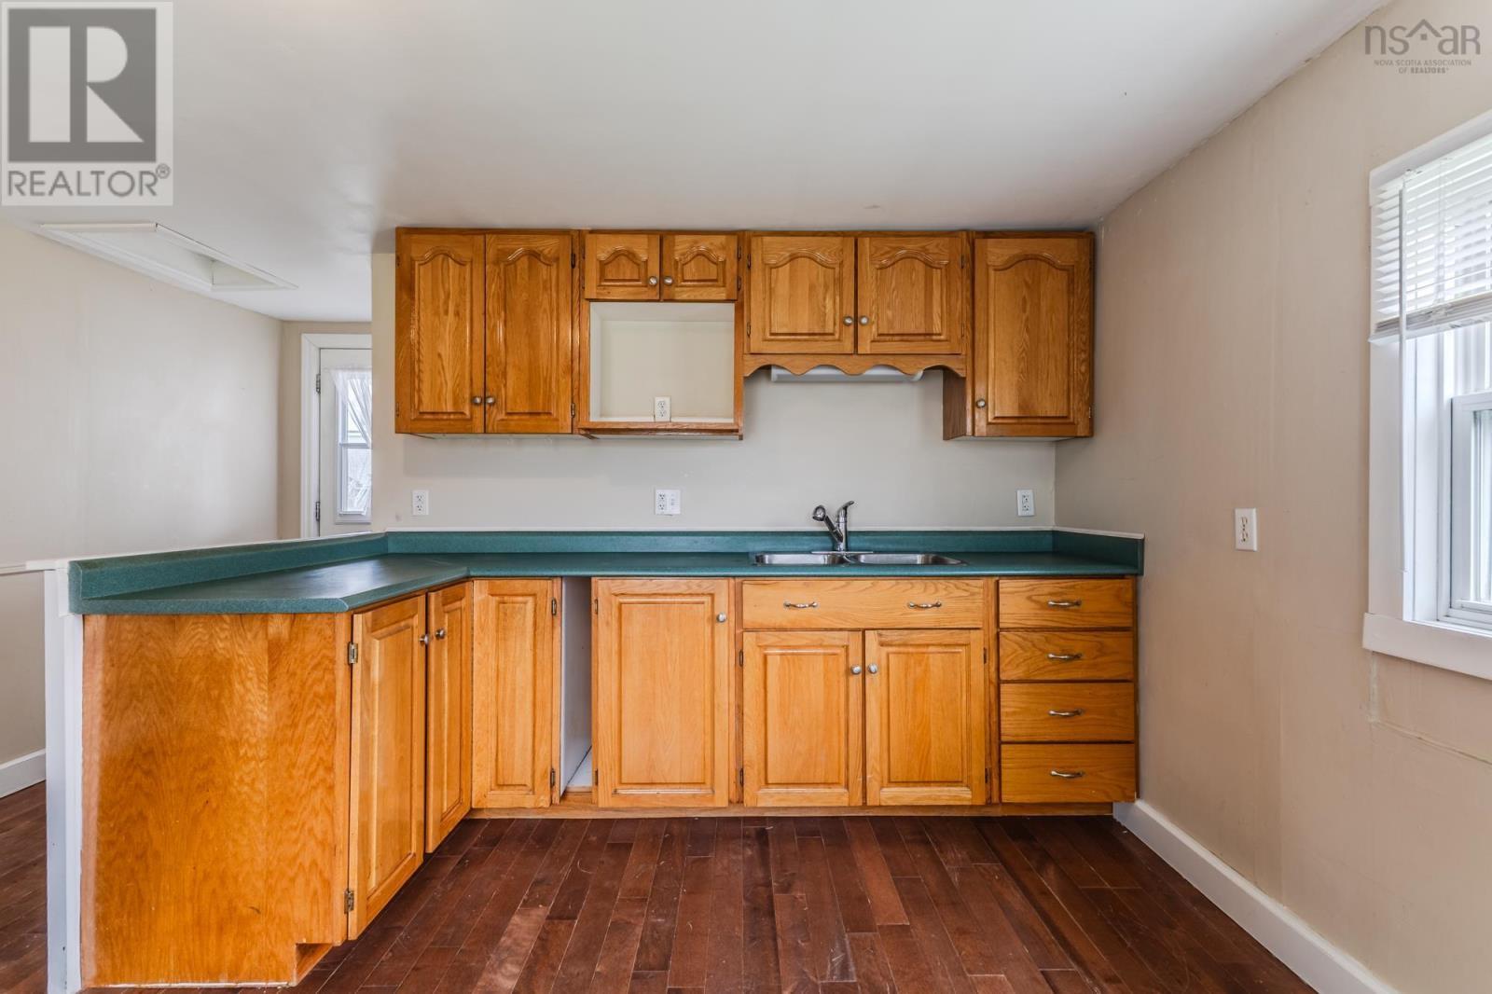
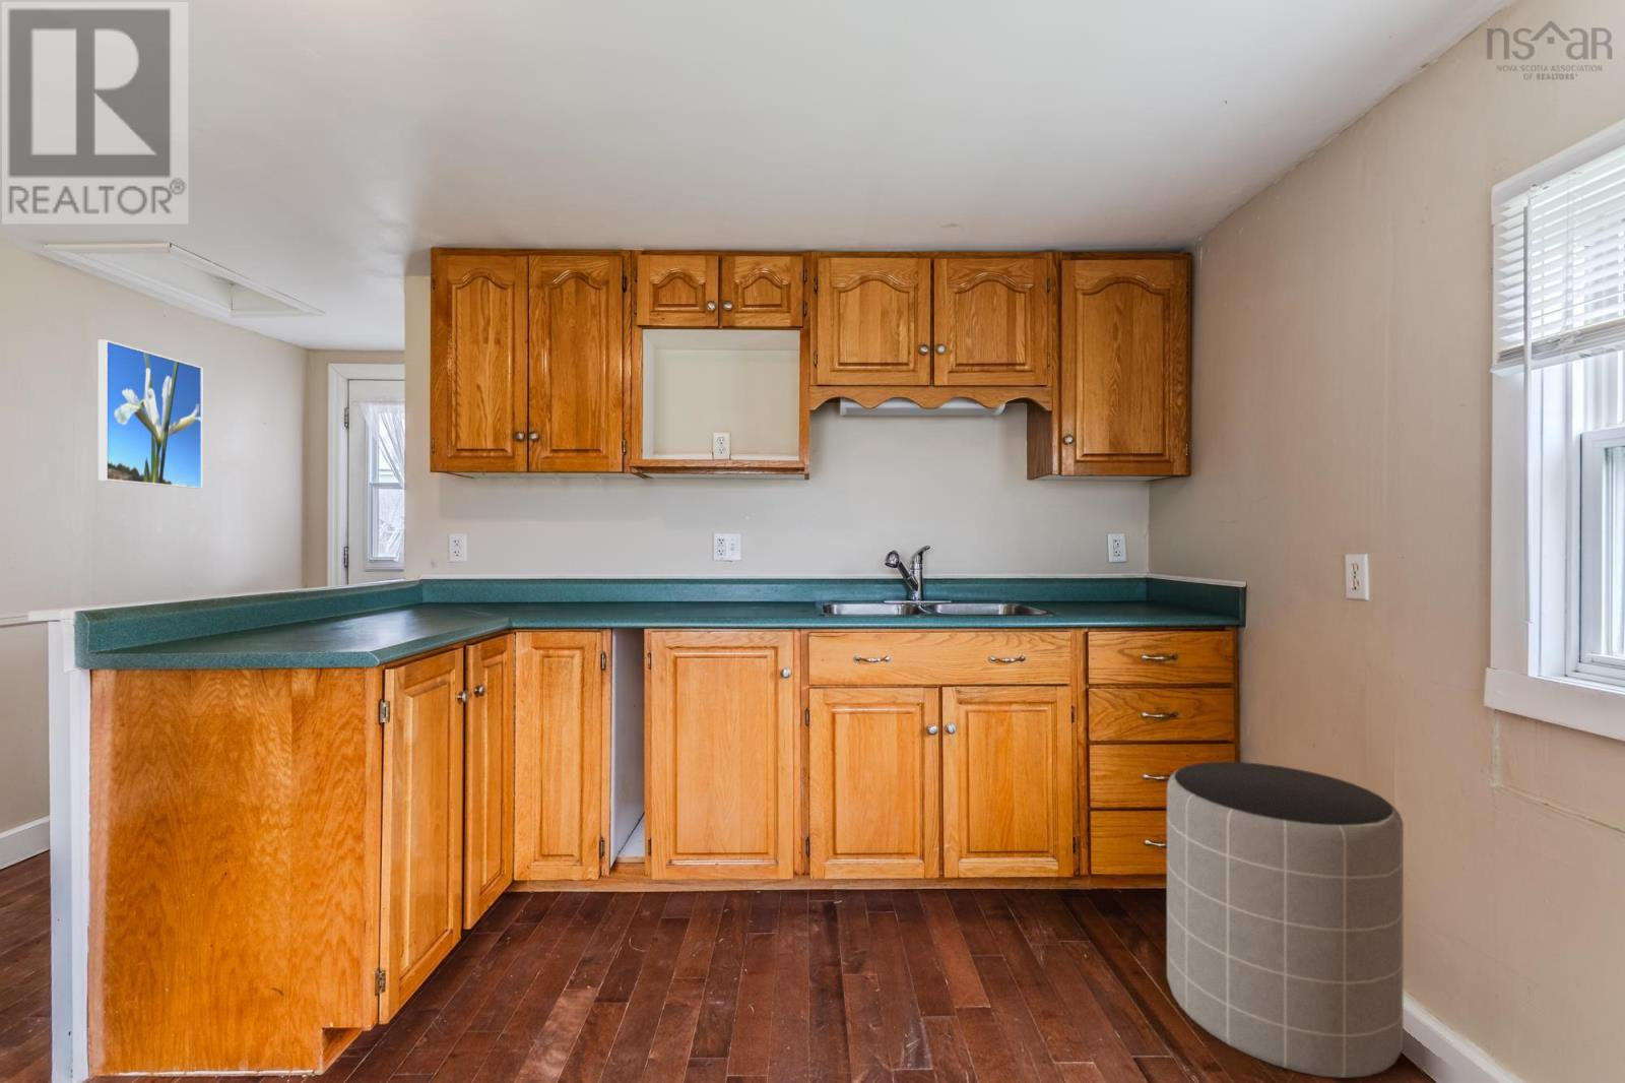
+ trash can (1276, 899)
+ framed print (153, 419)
